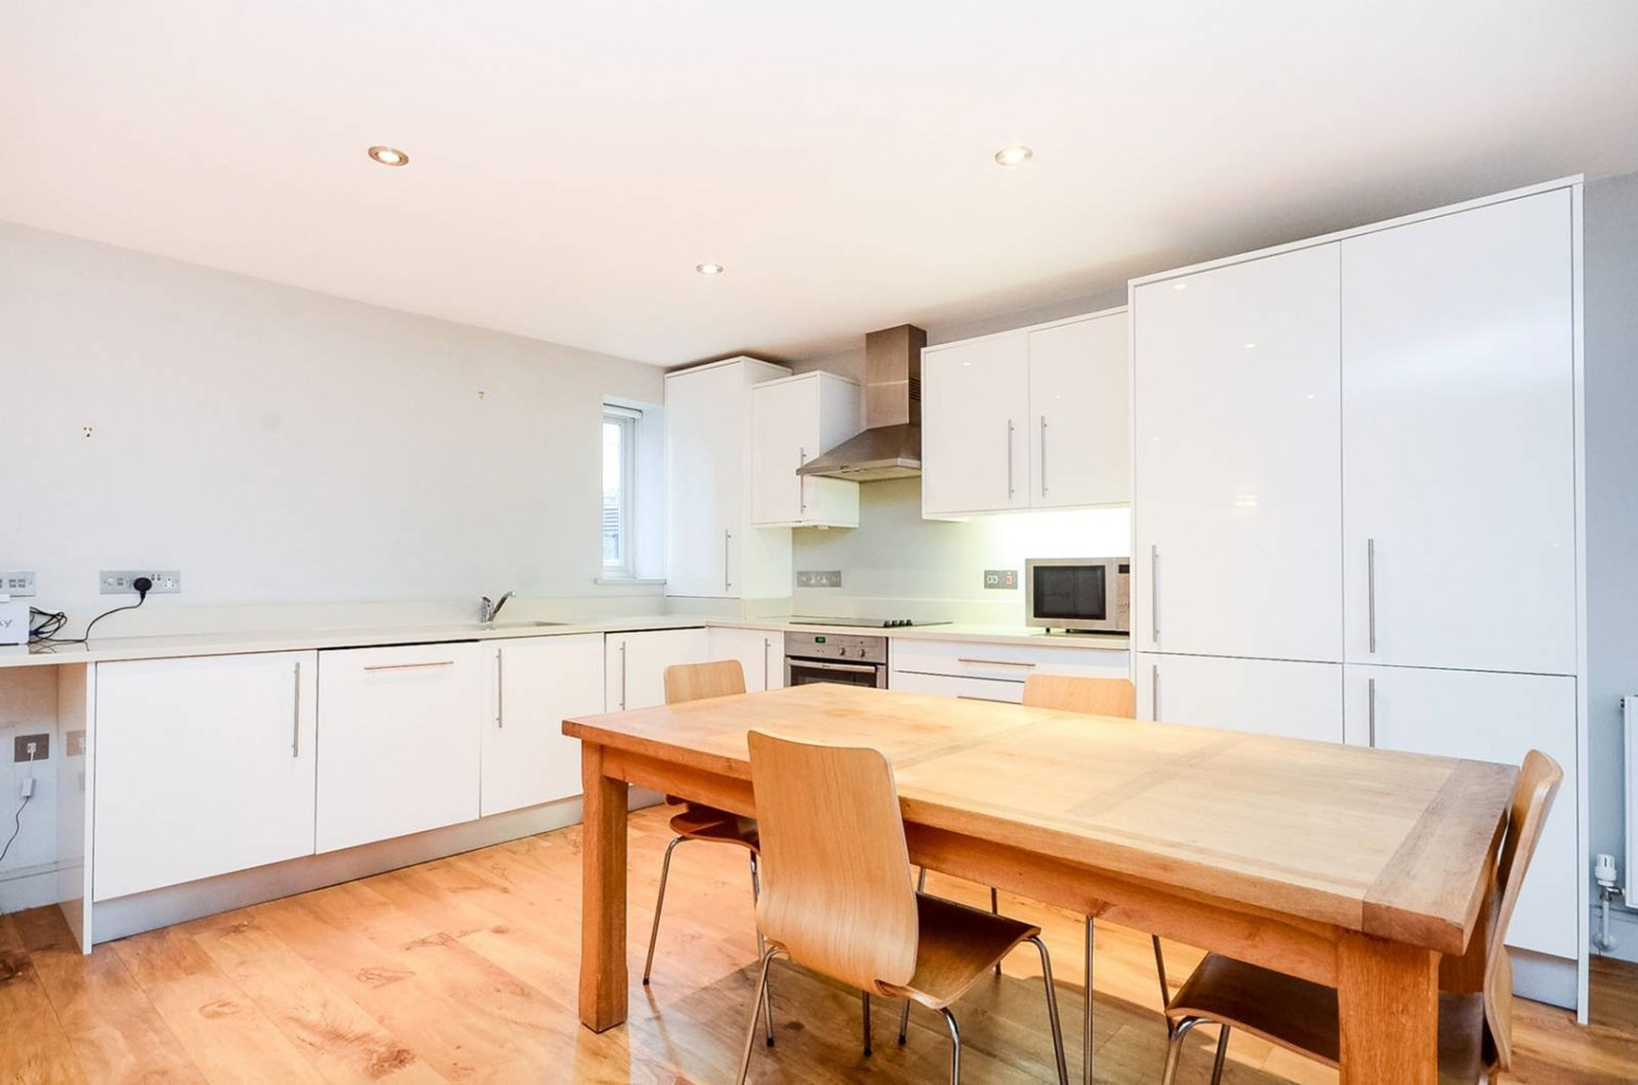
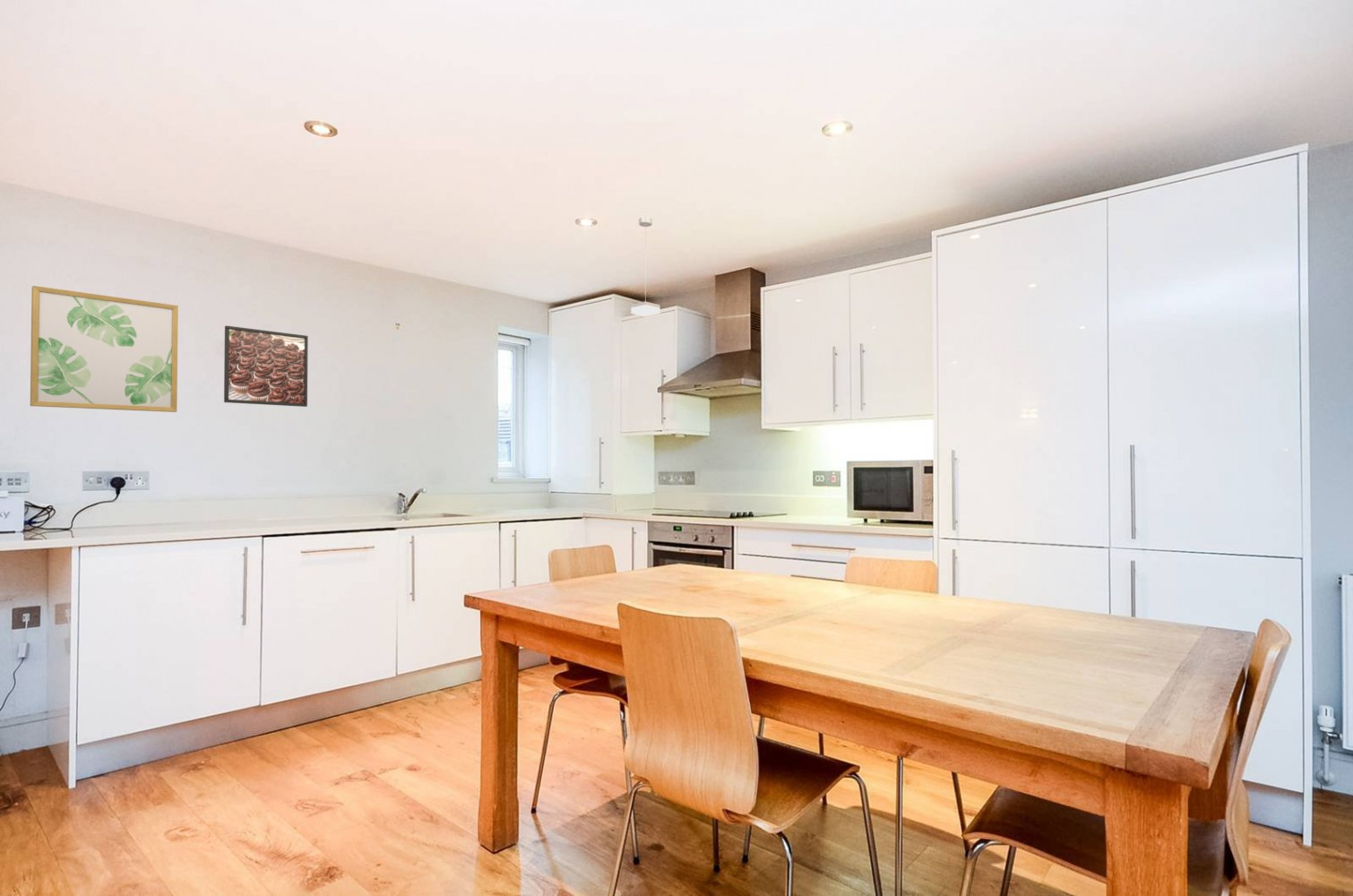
+ wall art (108, 352)
+ pendant lamp (645, 266)
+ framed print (267, 367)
